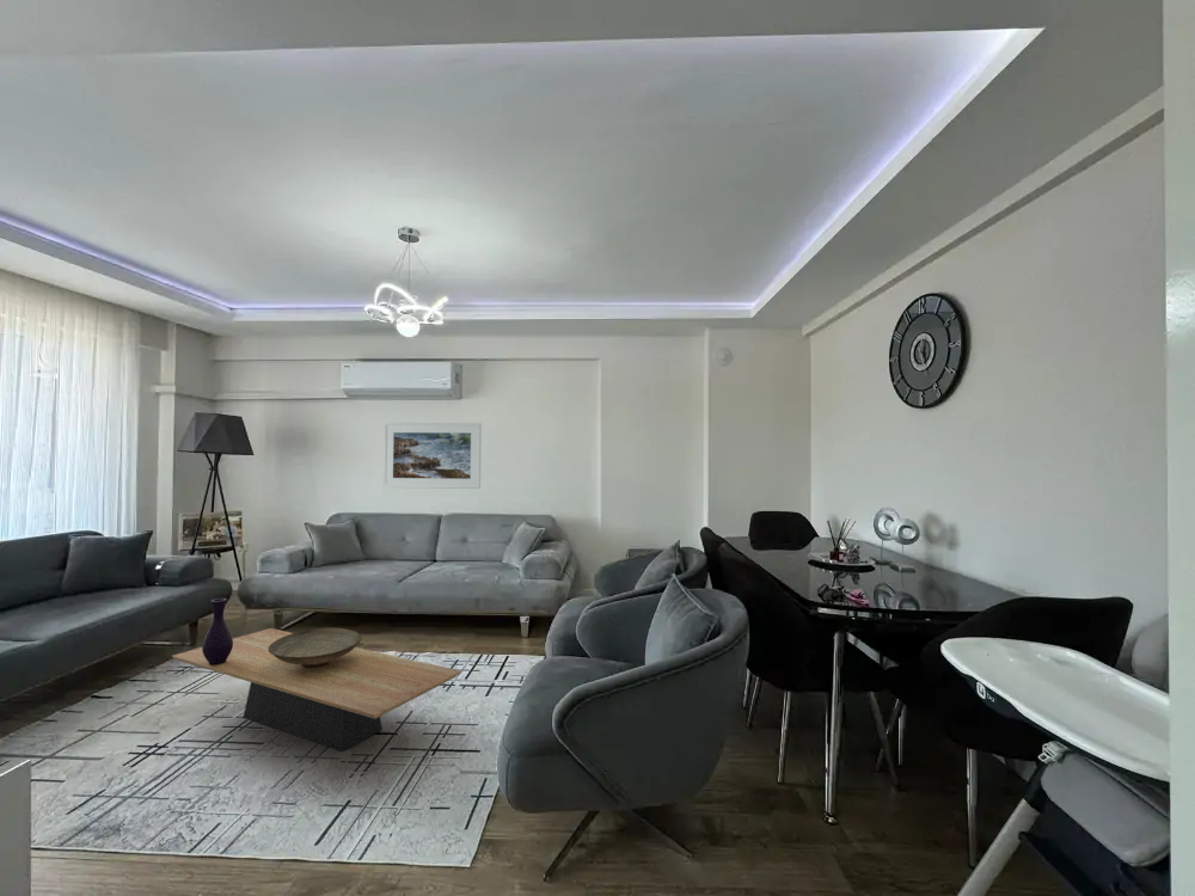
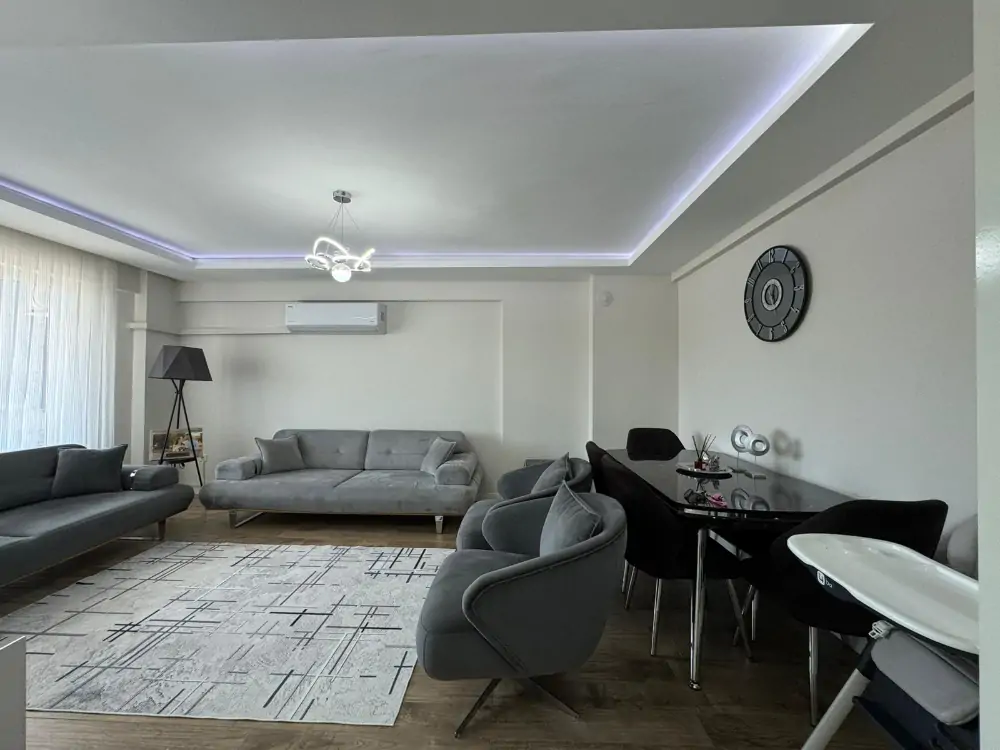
- coffee table (311, 693)
- vase (217, 631)
- decorative bowl (315, 651)
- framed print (431, 455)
